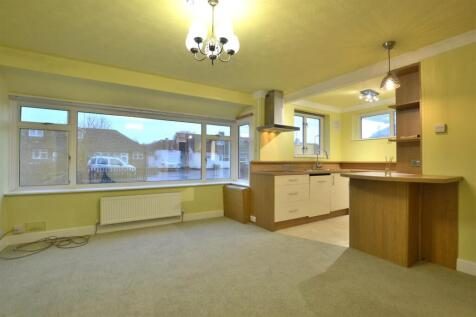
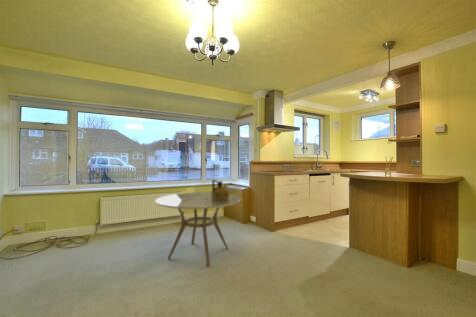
+ ceramic jug (220, 189)
+ dining table (199, 225)
